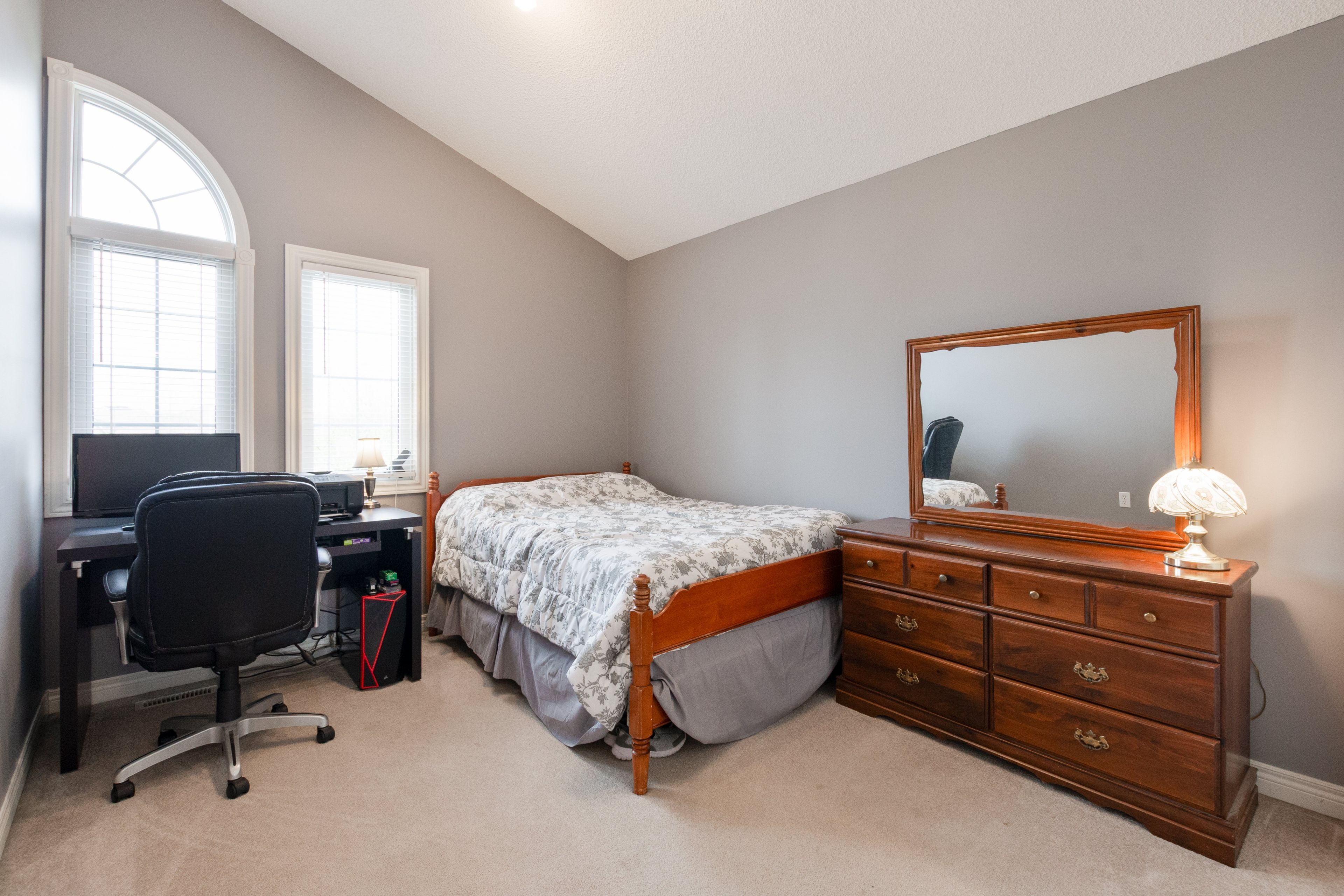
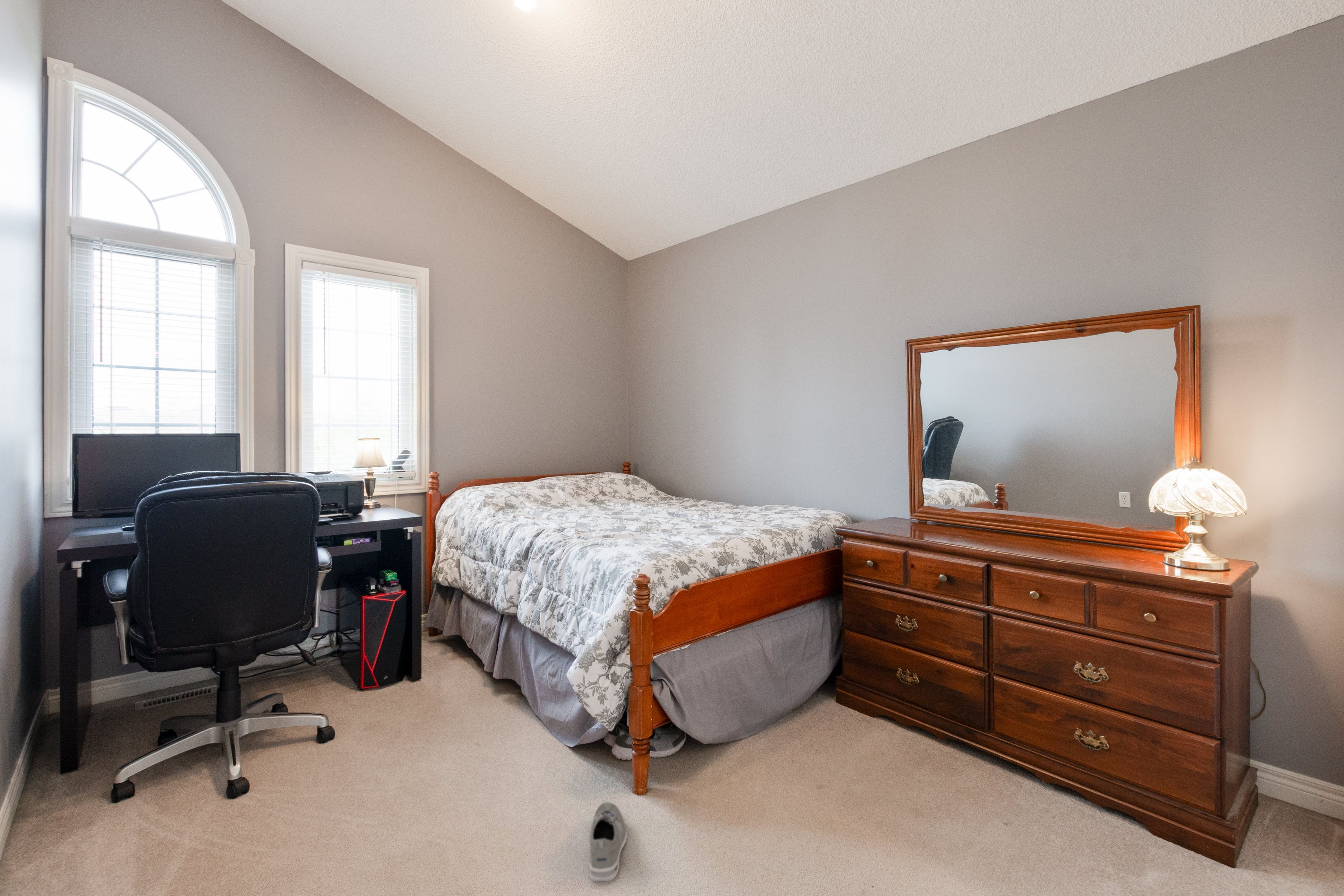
+ sneaker (609, 830)
